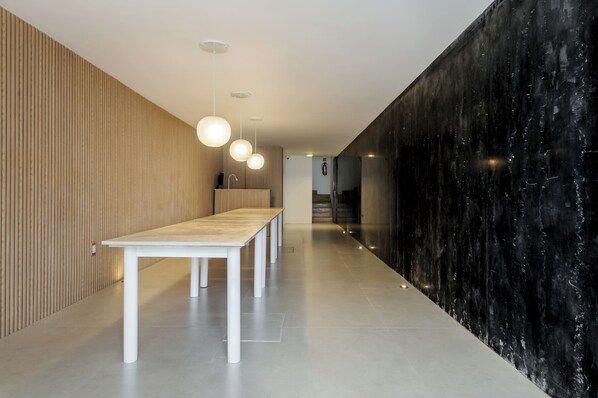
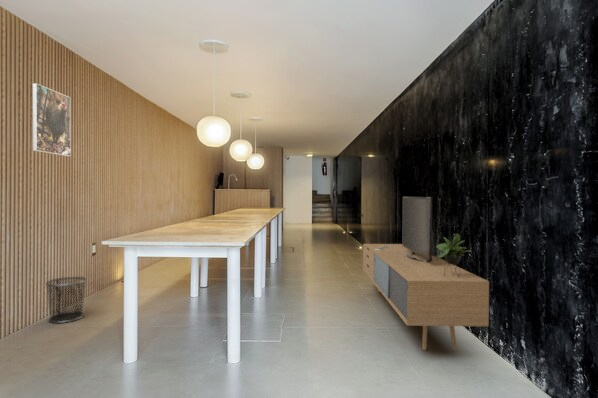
+ waste bin (66, 298)
+ media console (410, 255)
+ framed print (52, 122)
